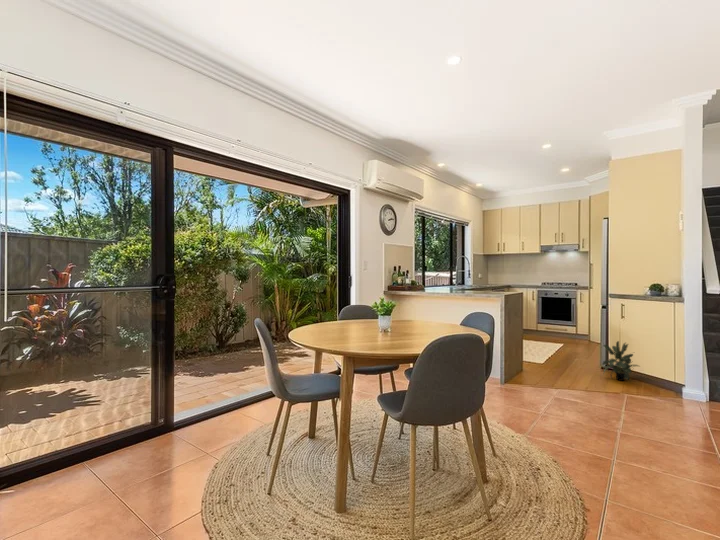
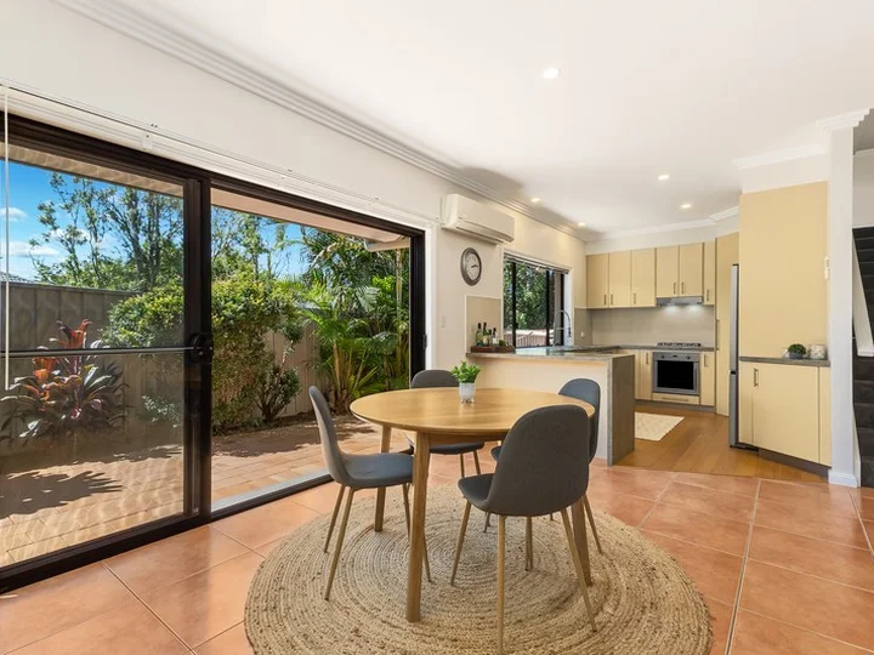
- potted plant (619, 361)
